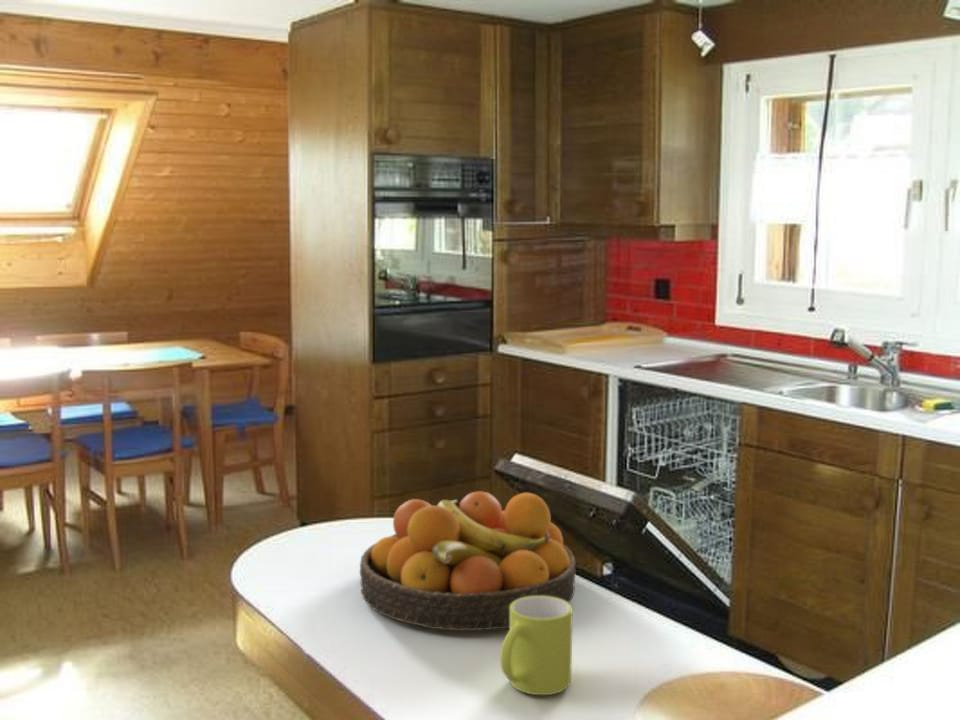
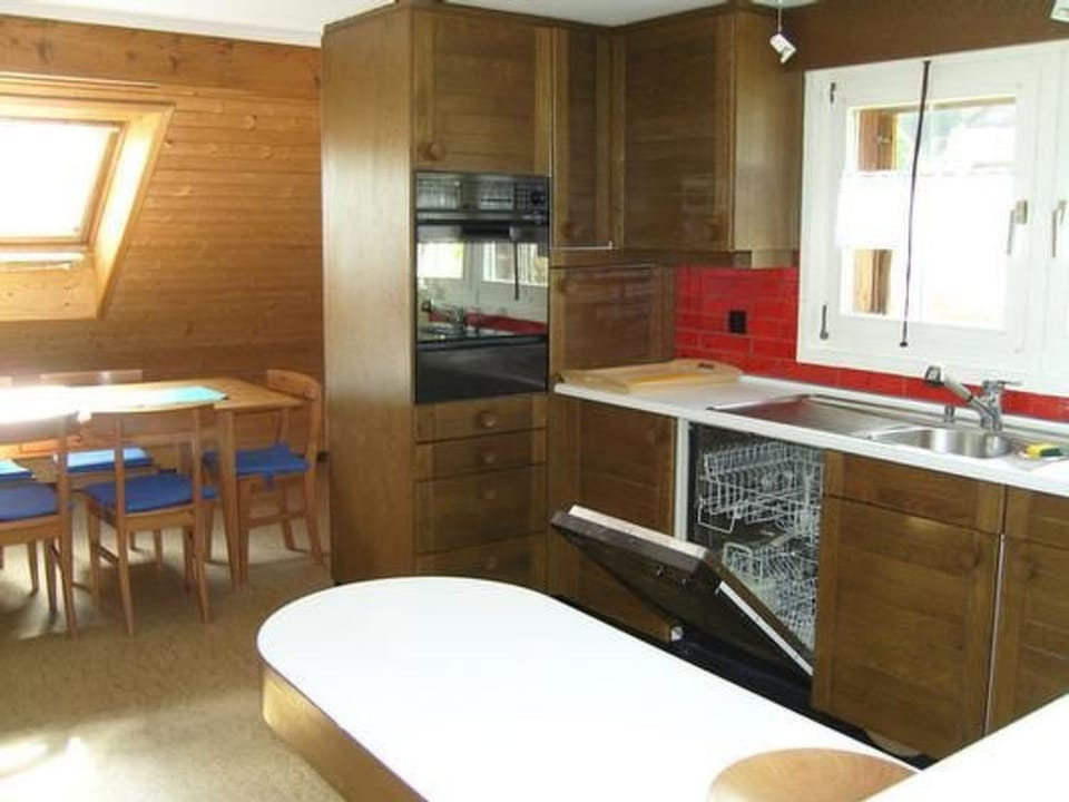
- fruit bowl (468, 542)
- mug (531, 650)
